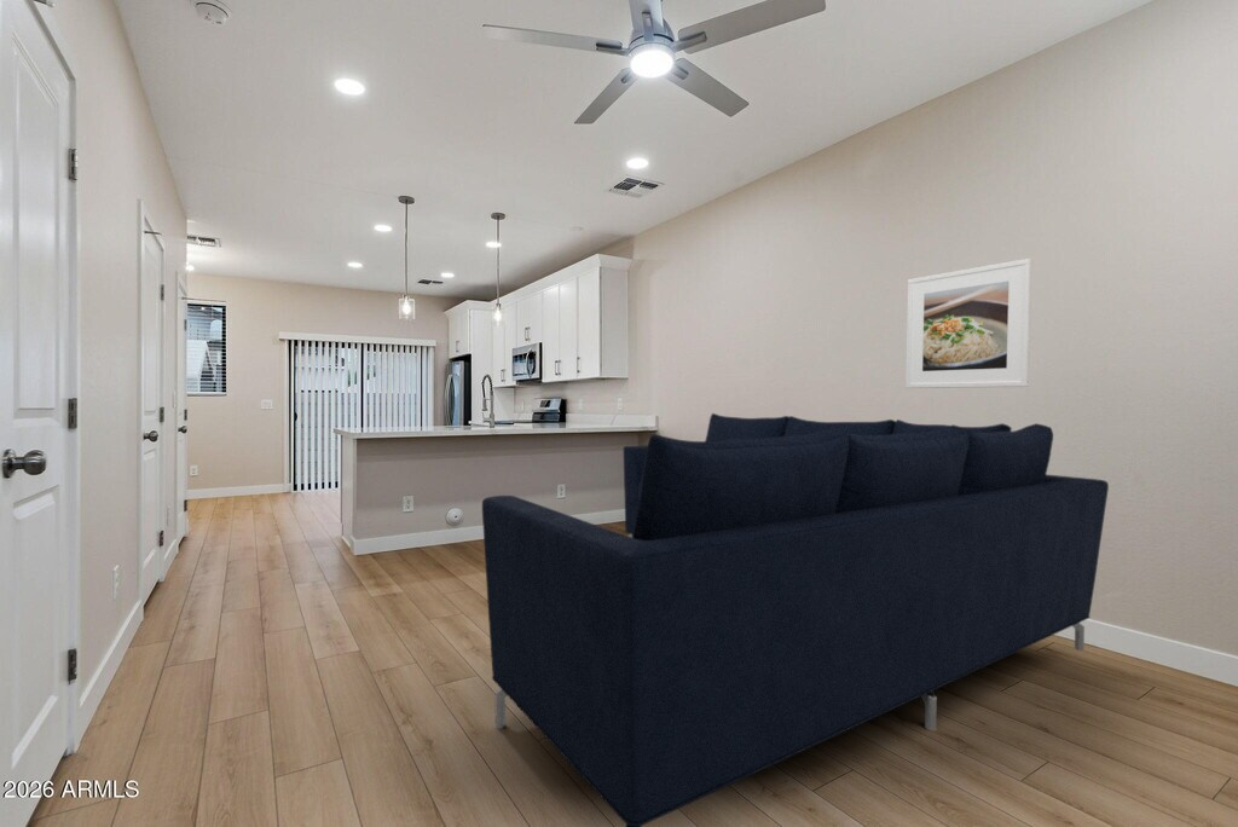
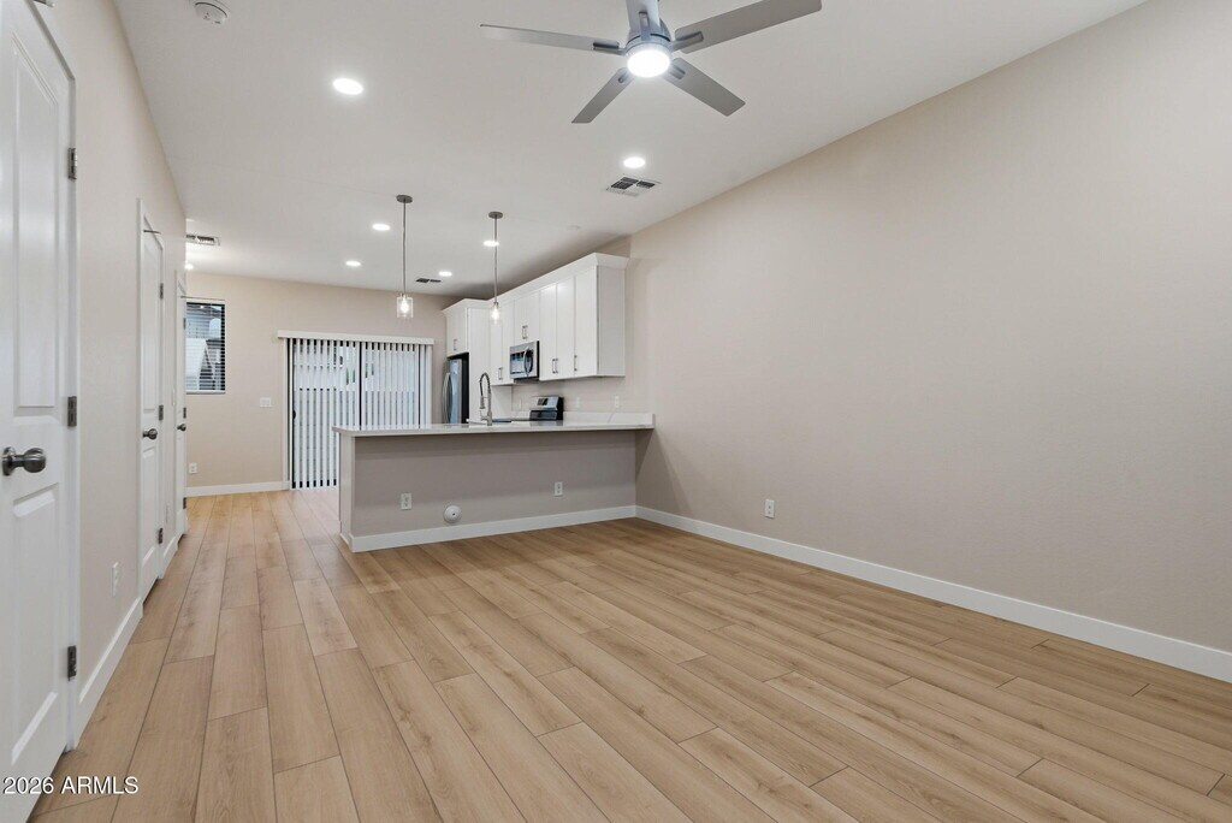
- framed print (964, 329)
- sofa (696, 519)
